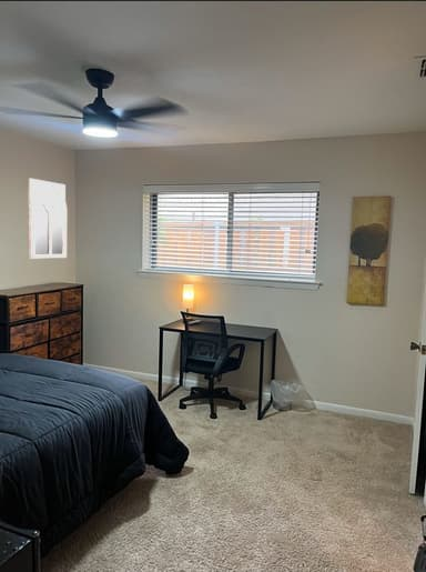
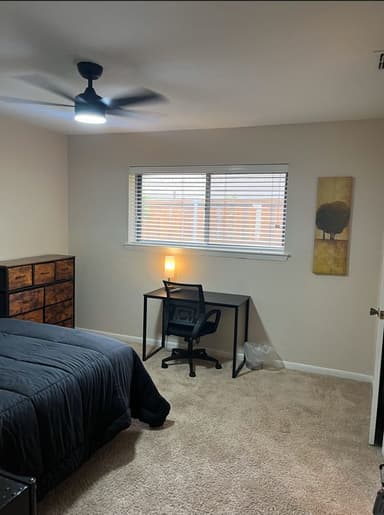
- home mirror (49, 220)
